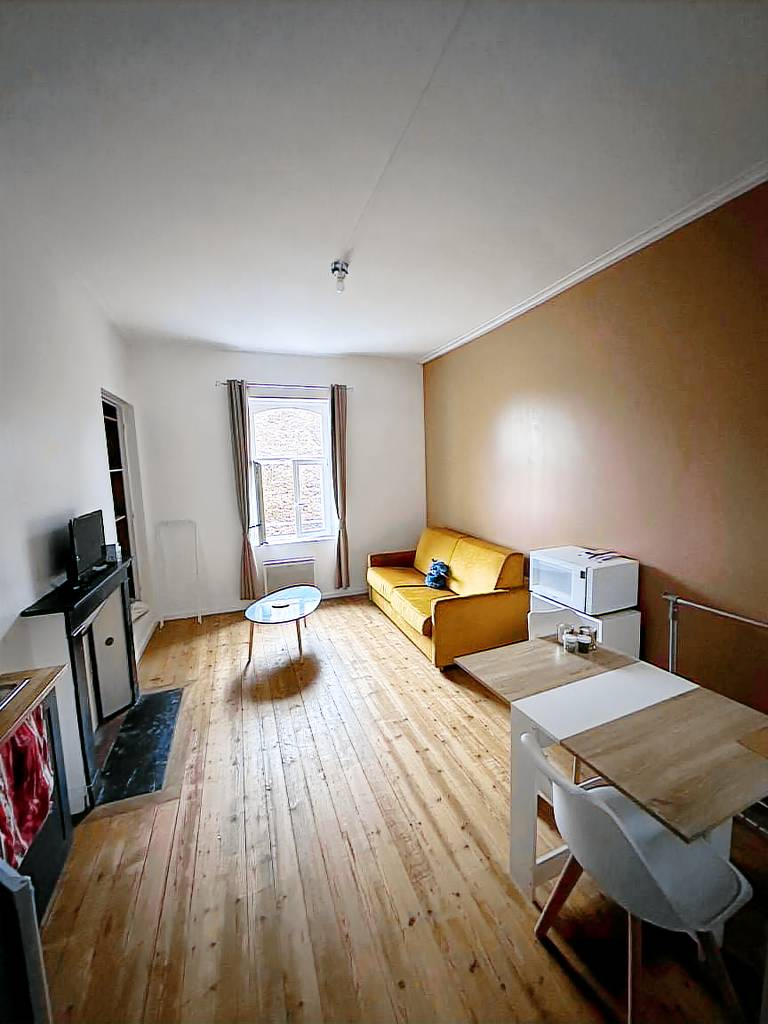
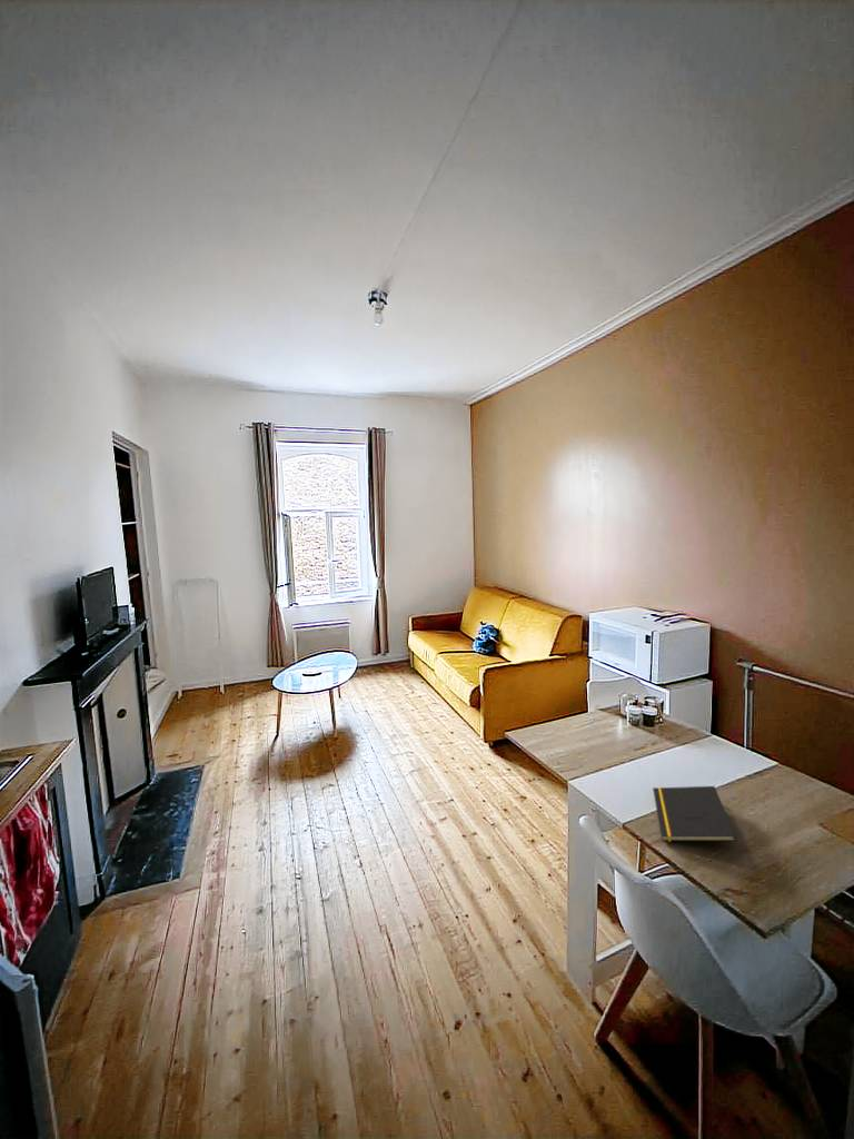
+ notepad (689, 812)
